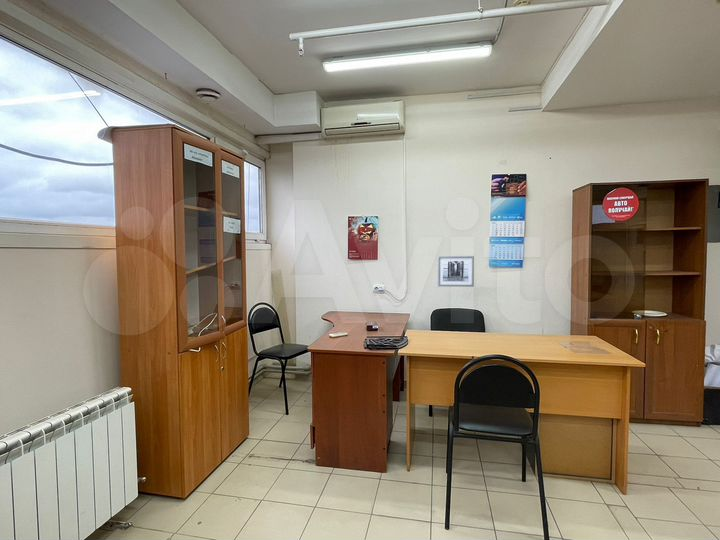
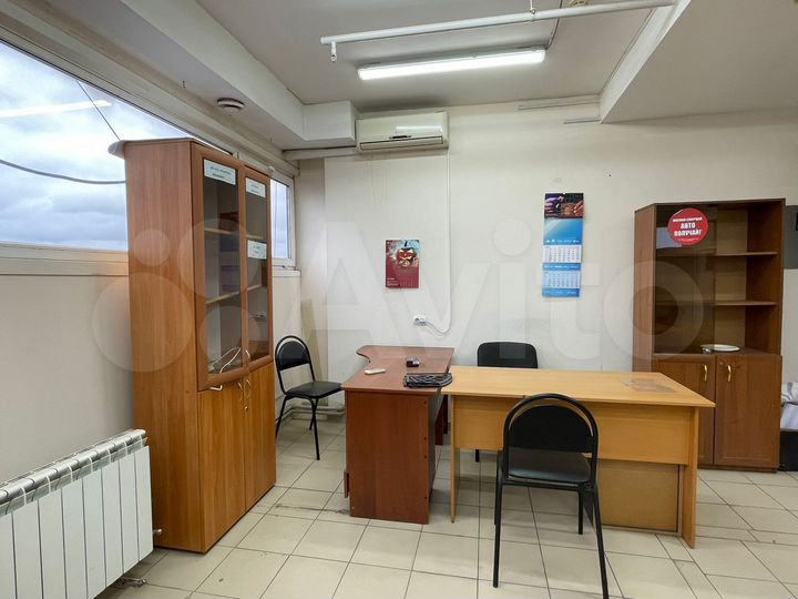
- wall art (455, 271)
